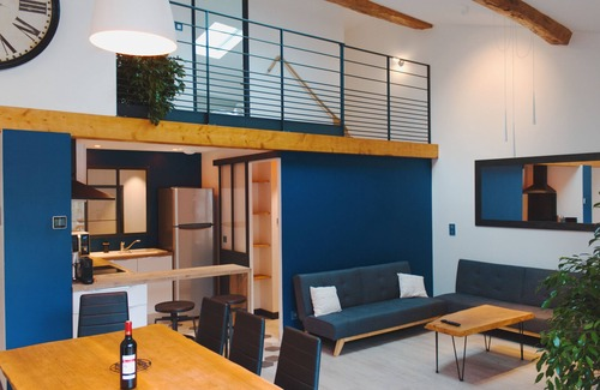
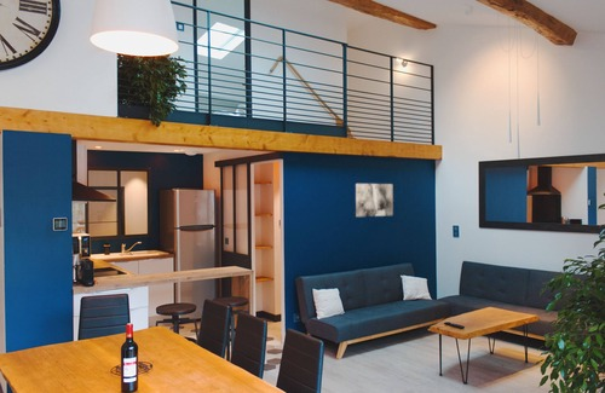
+ wall art (374, 200)
